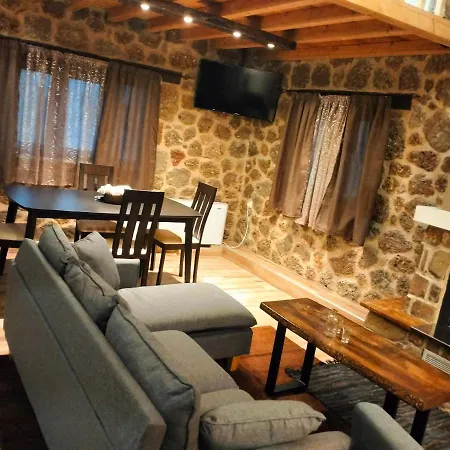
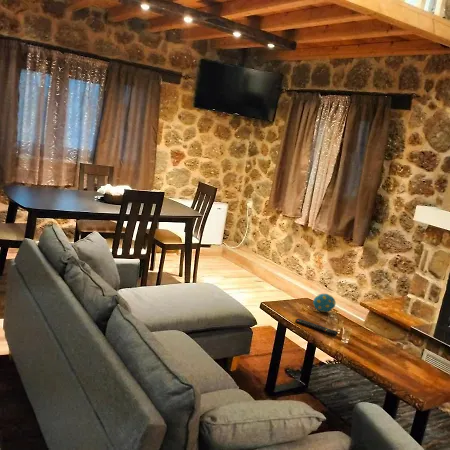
+ remote control (315, 327)
+ decorative egg (324, 302)
